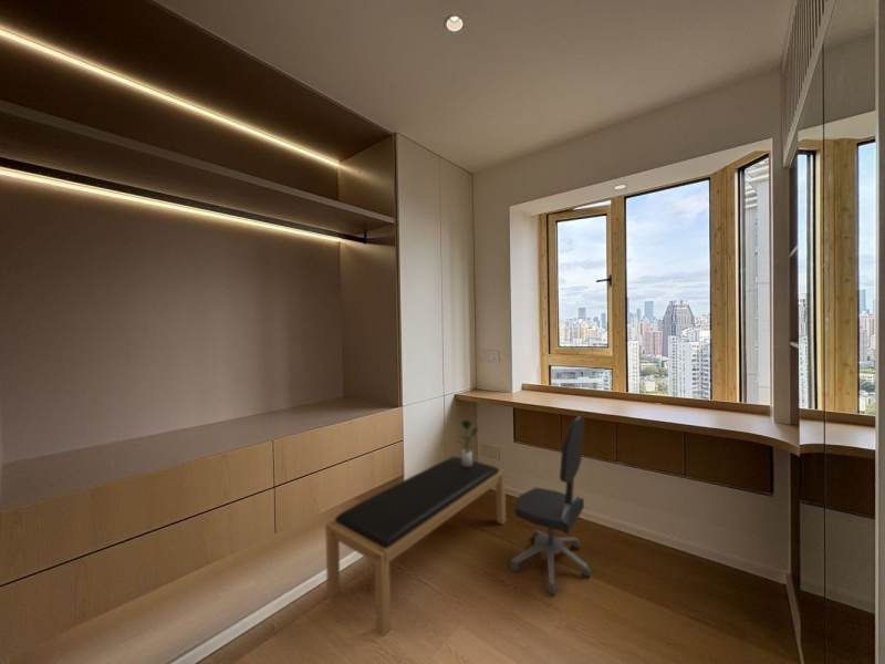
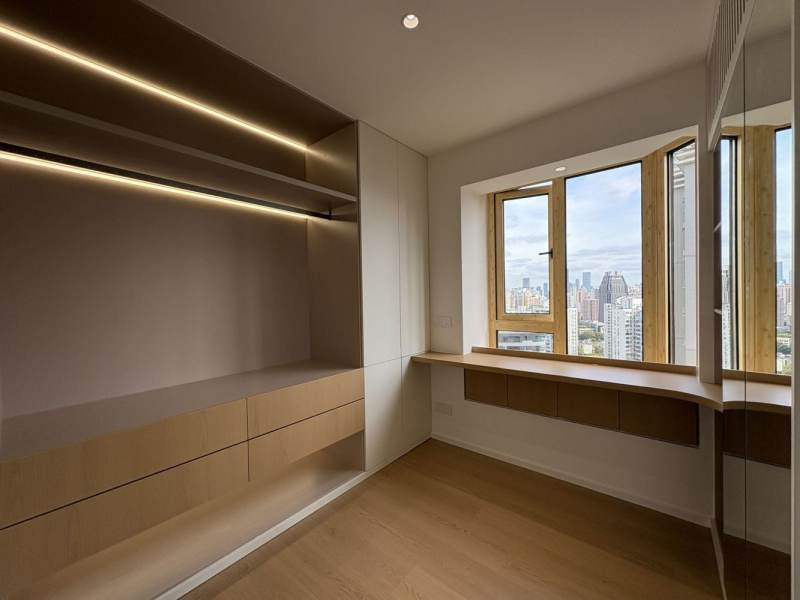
- office chair (551, 490)
- potted plant (467, 440)
- bench (428, 518)
